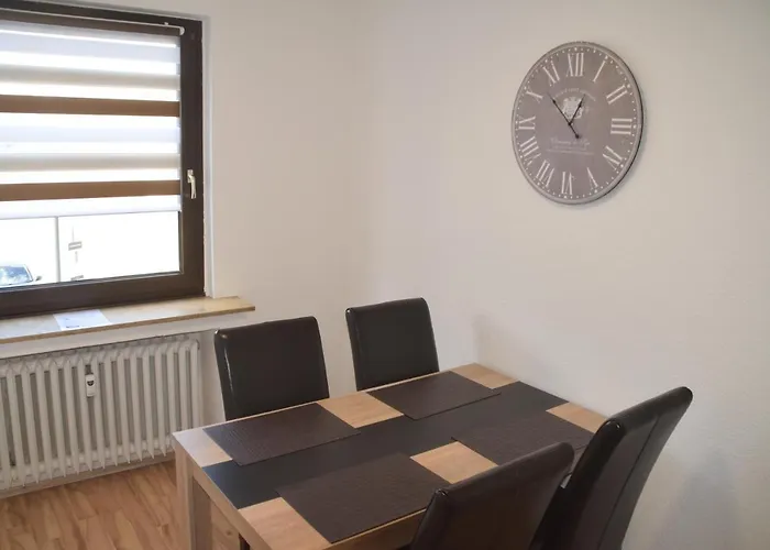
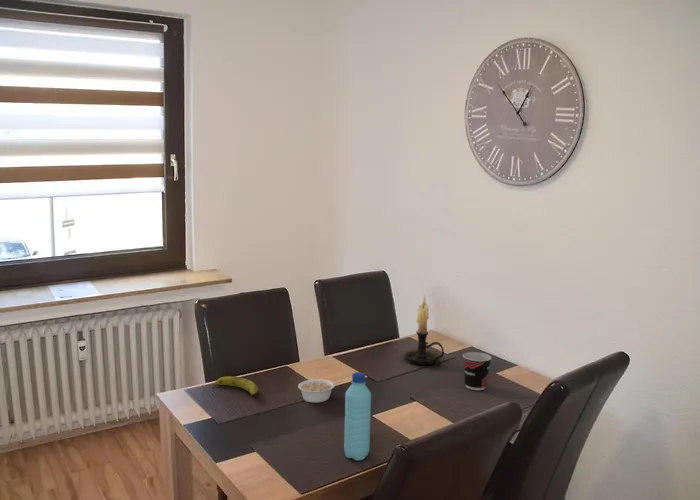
+ water bottle (357, 415)
+ cup (476, 371)
+ fruit (237, 385)
+ candle holder (426, 329)
+ legume (317, 390)
